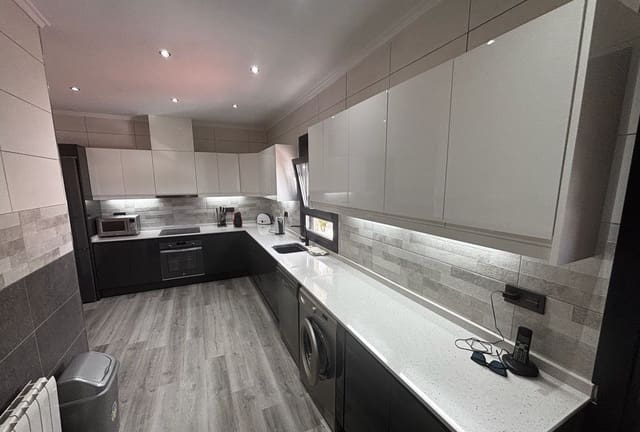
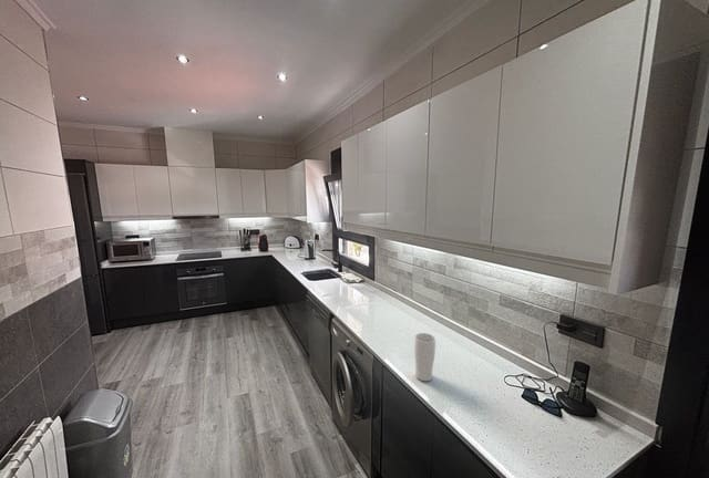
+ cup (424, 356)
